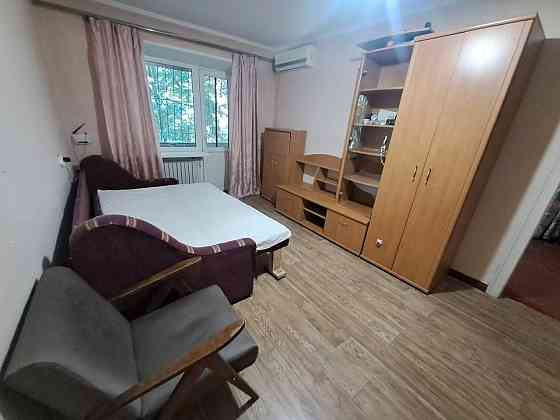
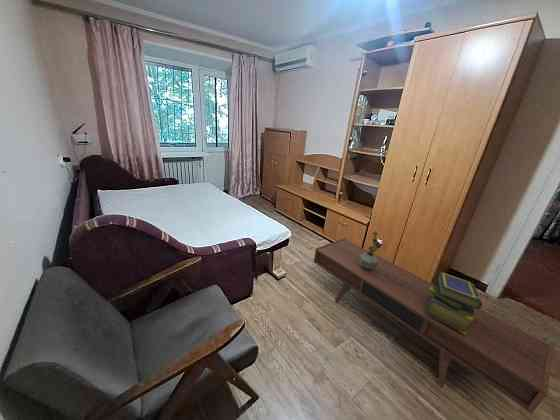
+ stack of books (452, 297)
+ potted plant (372, 250)
+ coffee table (398, 305)
